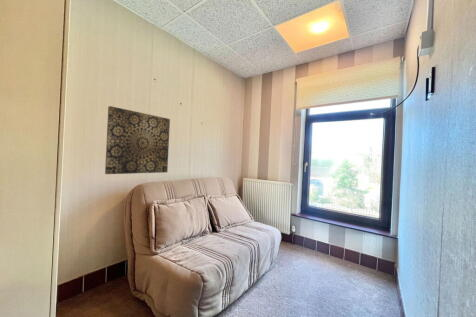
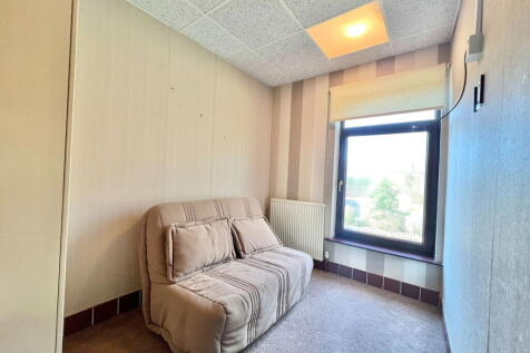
- wall art (141, 143)
